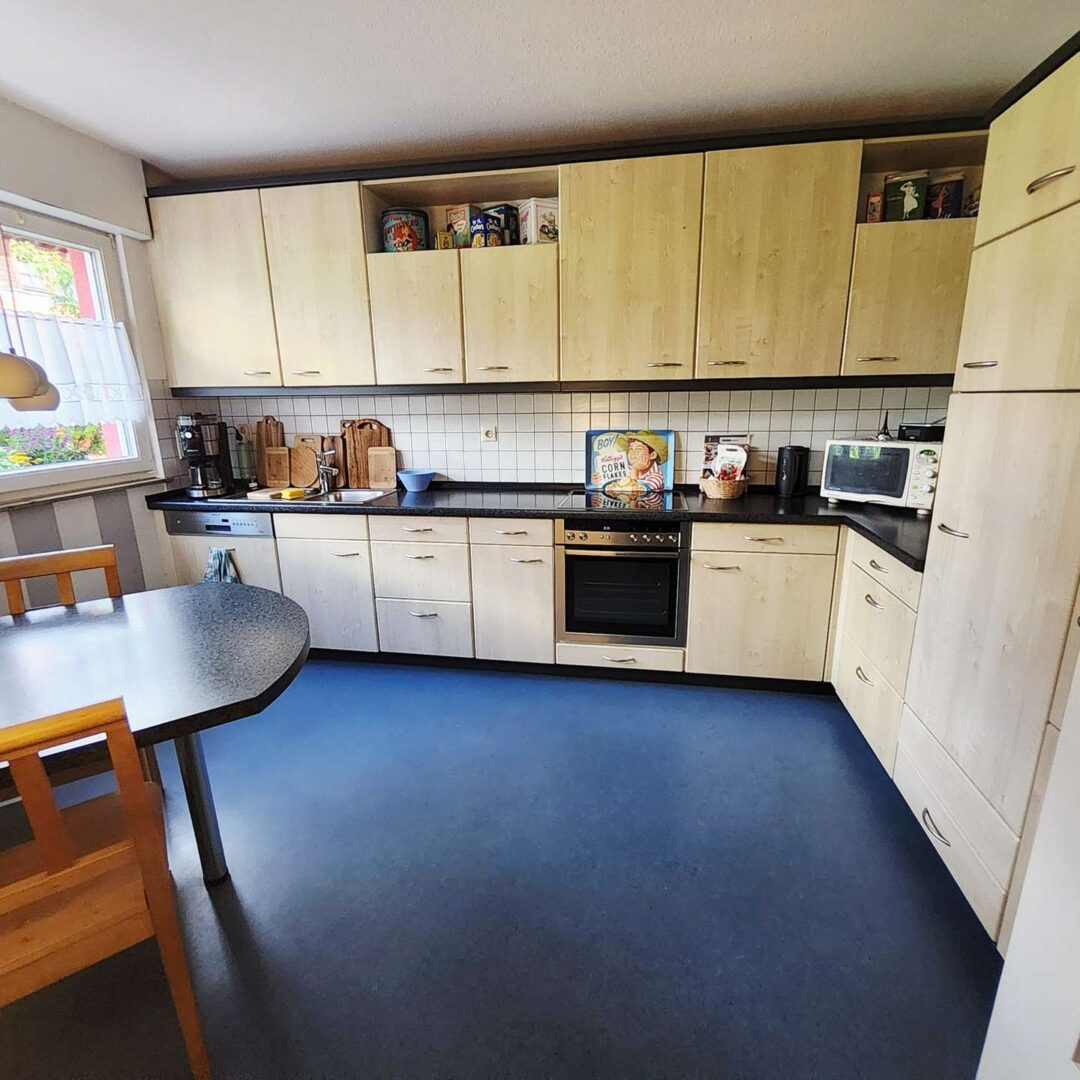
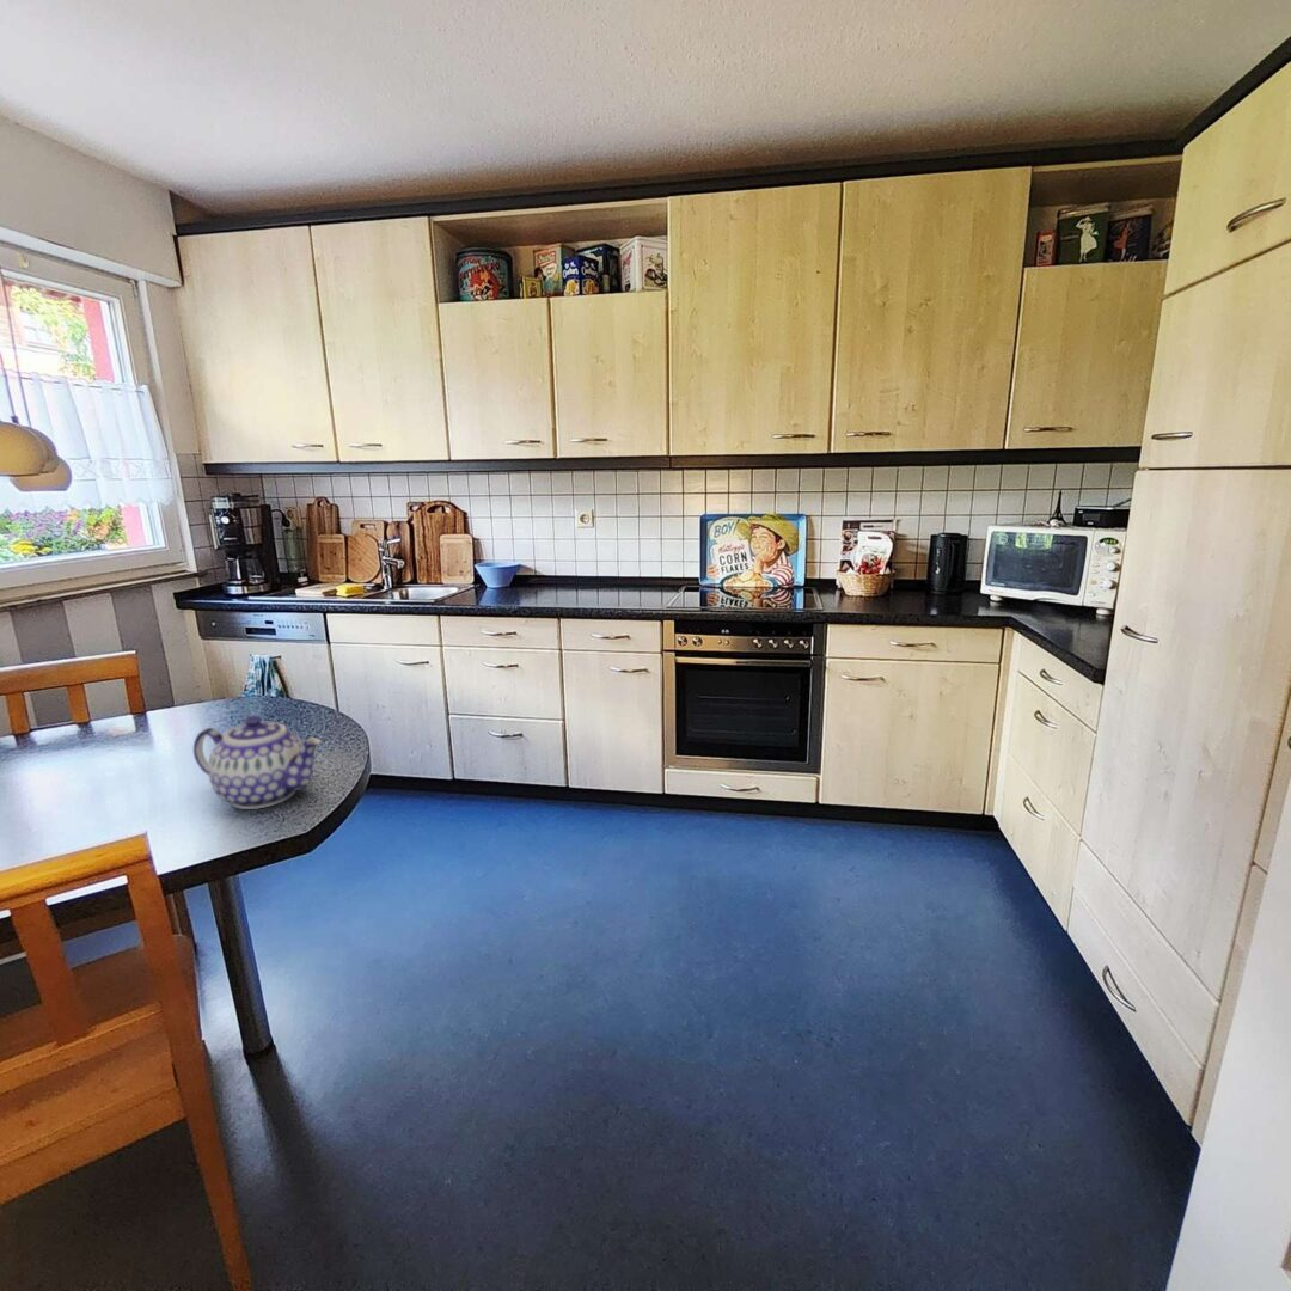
+ teapot (258, 757)
